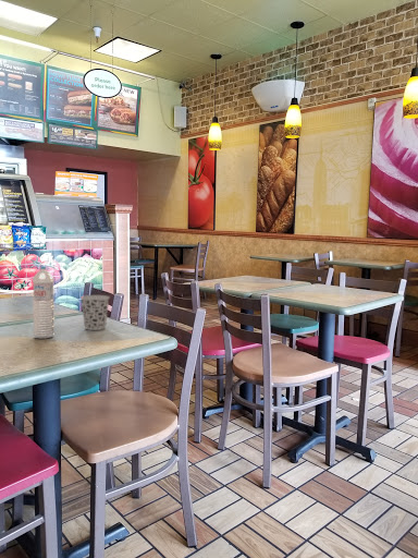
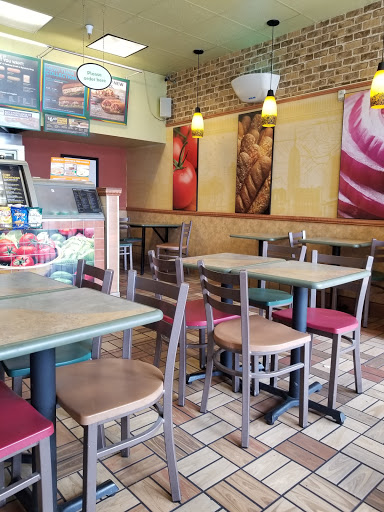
- cup (95, 312)
- water bottle (44, 301)
